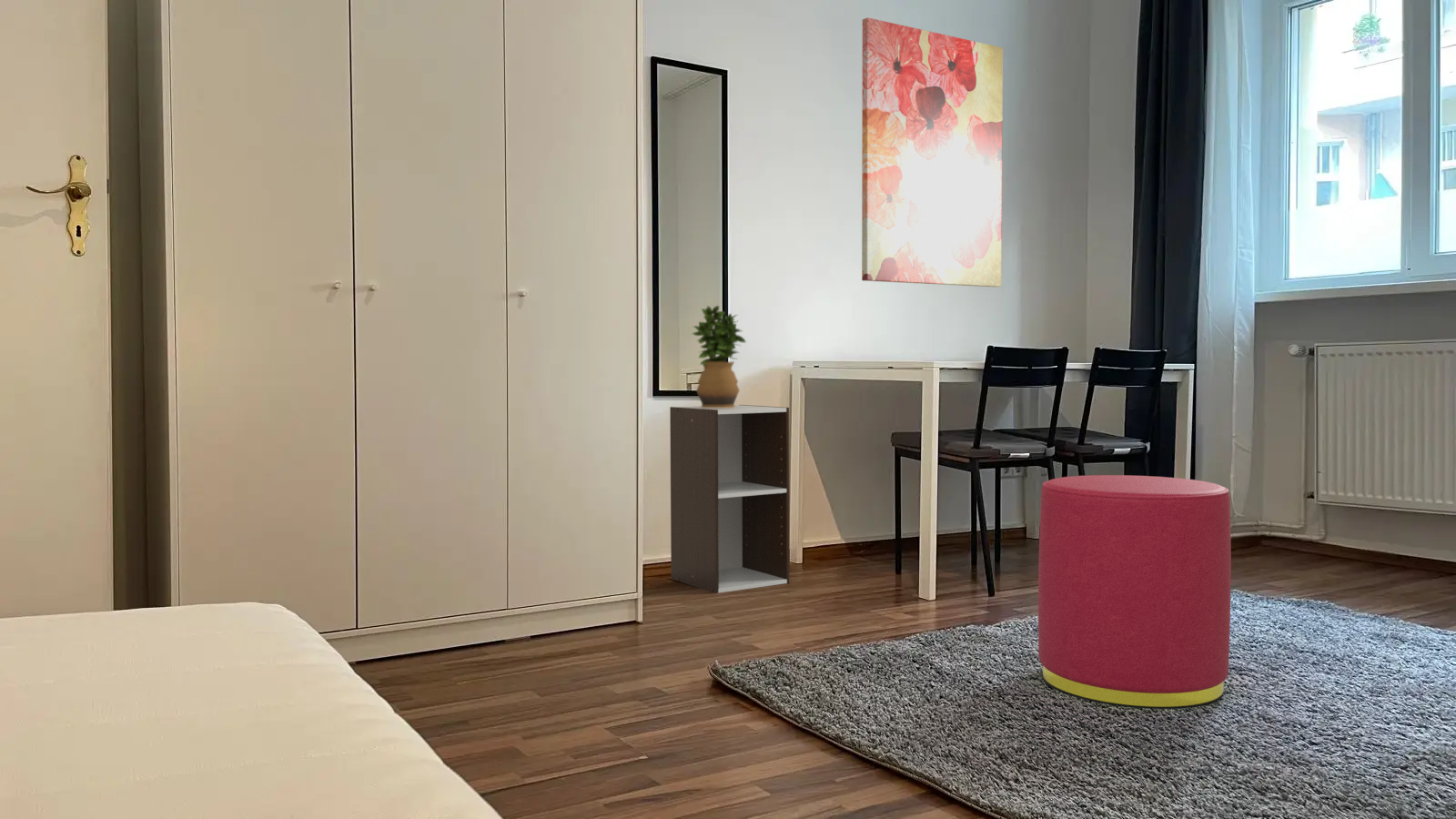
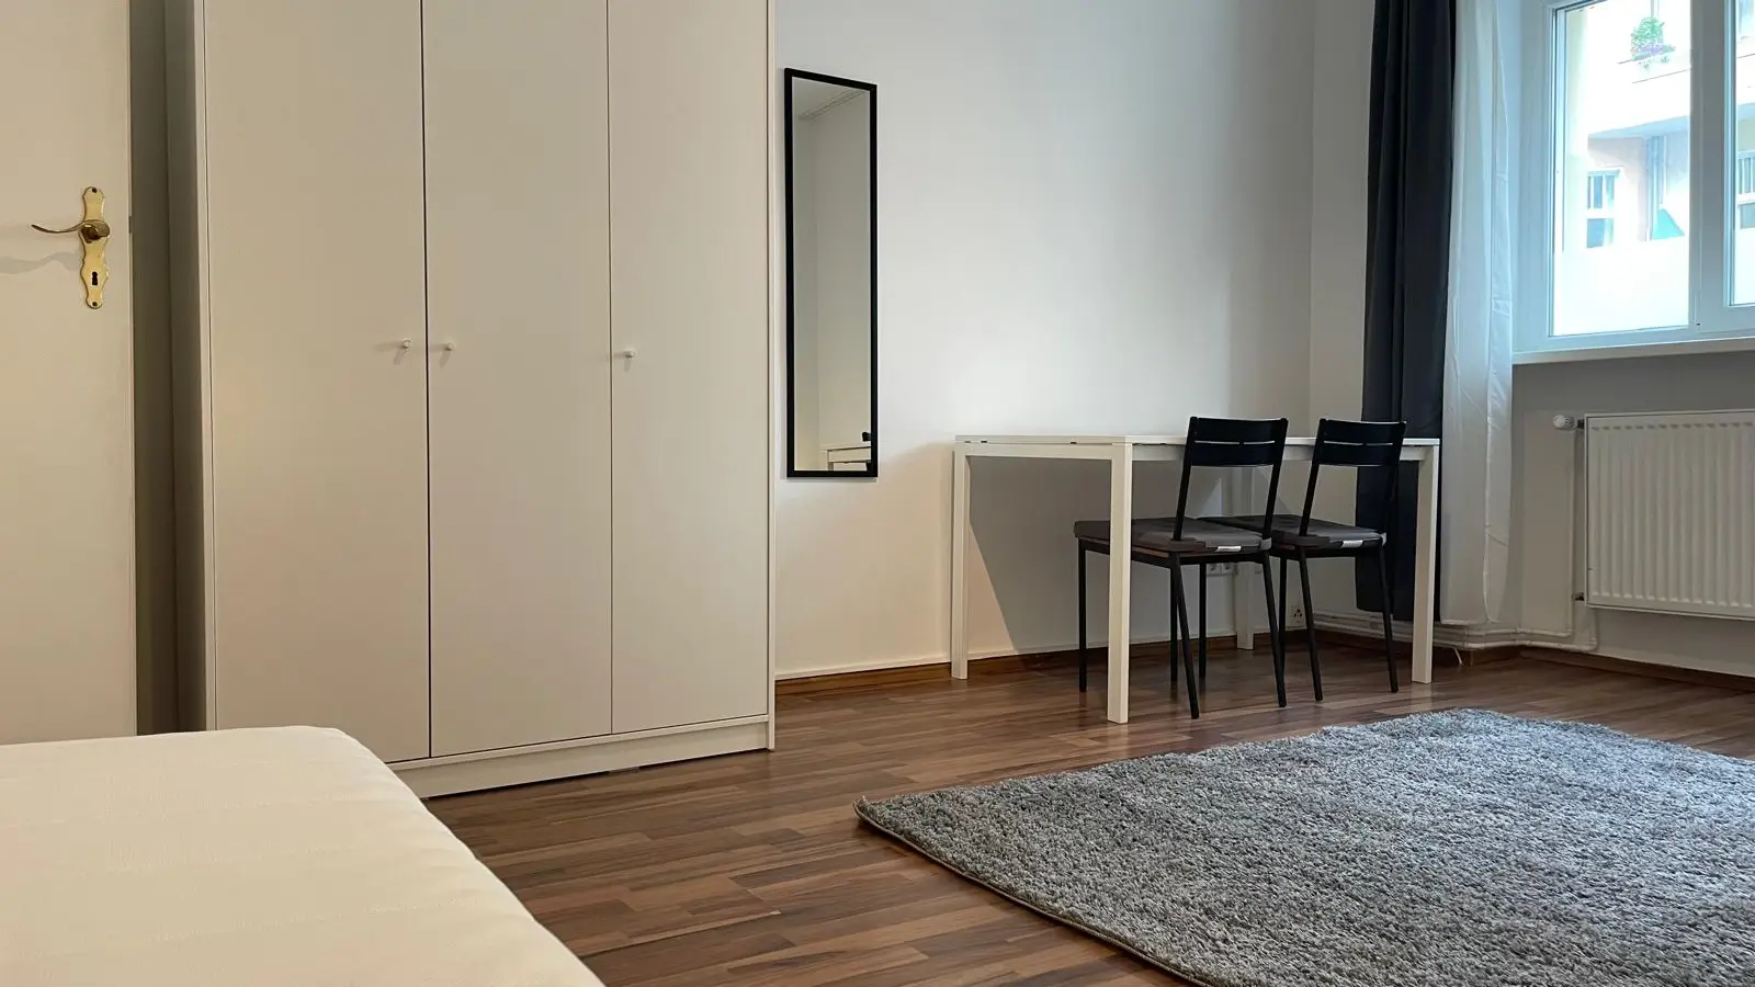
- wall art (935, 159)
- bookcase (729, 494)
- potted plant (717, 356)
- stool (1131, 582)
